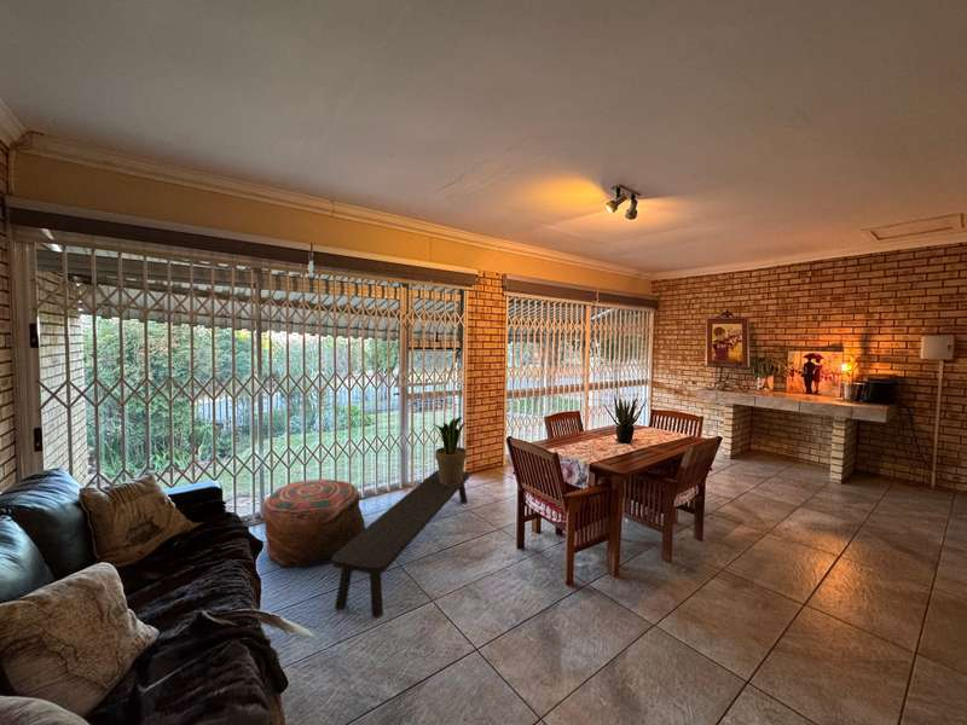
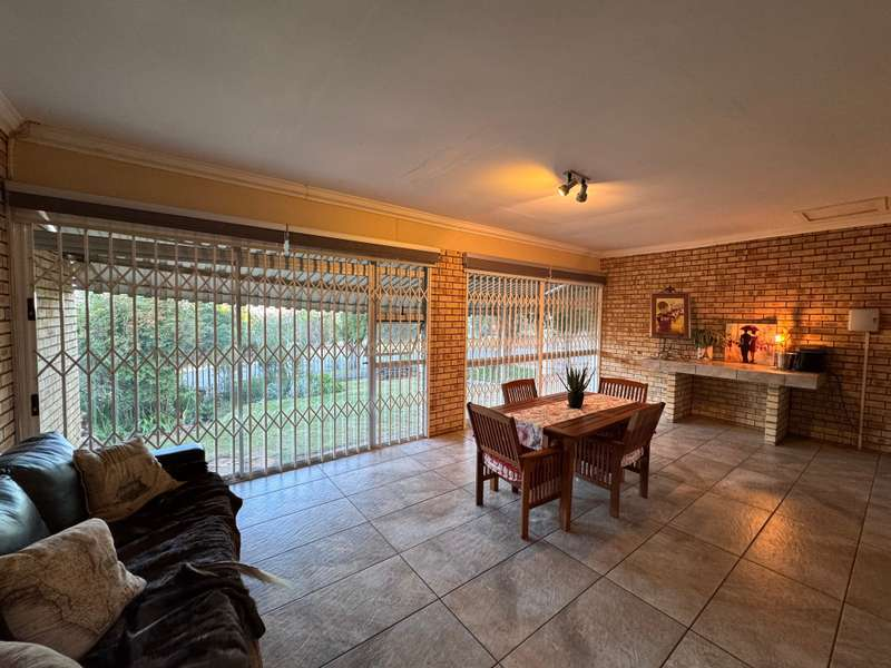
- ottoman (314, 515)
- bench (417, 522)
- potted plant (451, 448)
